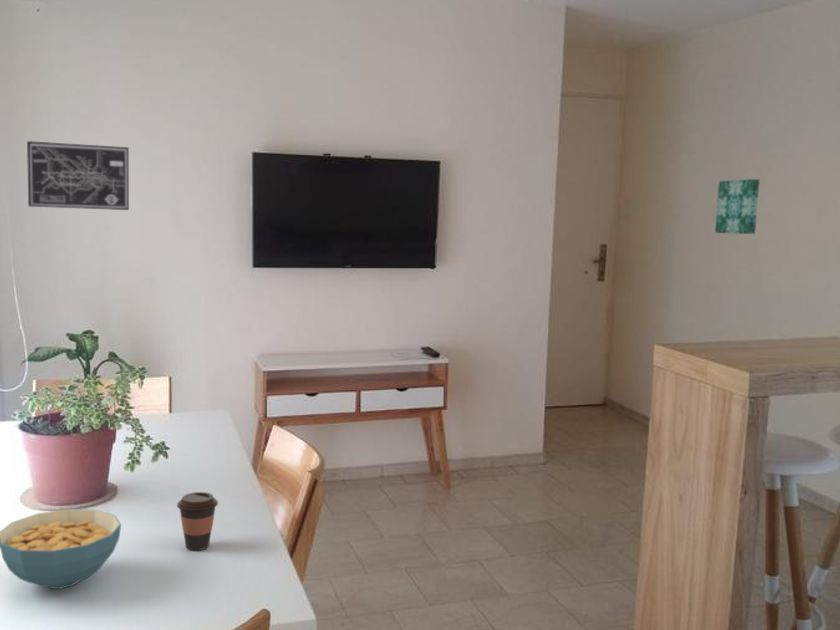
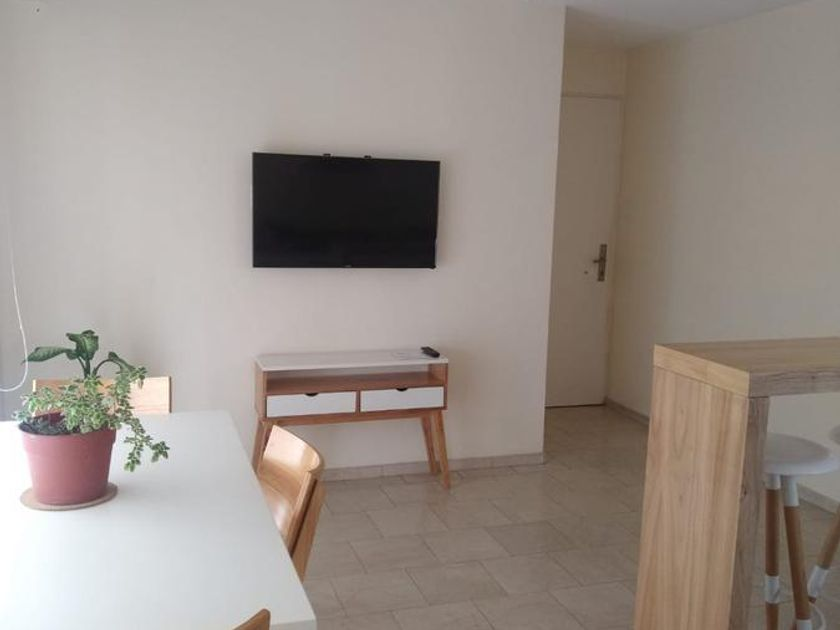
- coffee cup (197, 521)
- wall art (736, 207)
- wall art (79, 176)
- cereal bowl (61, 555)
